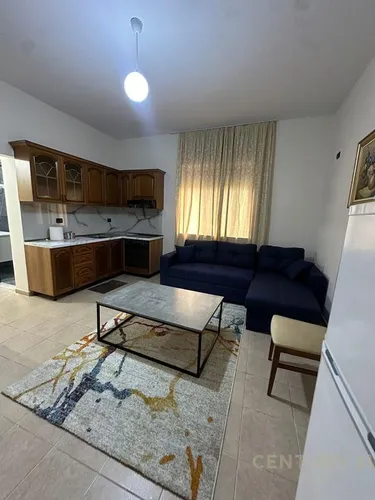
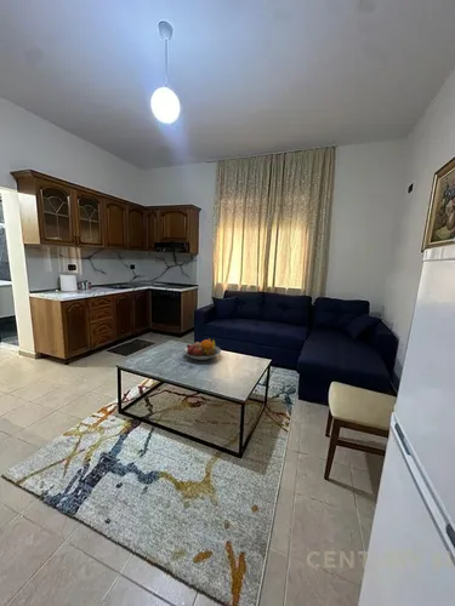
+ fruit bowl (201, 348)
